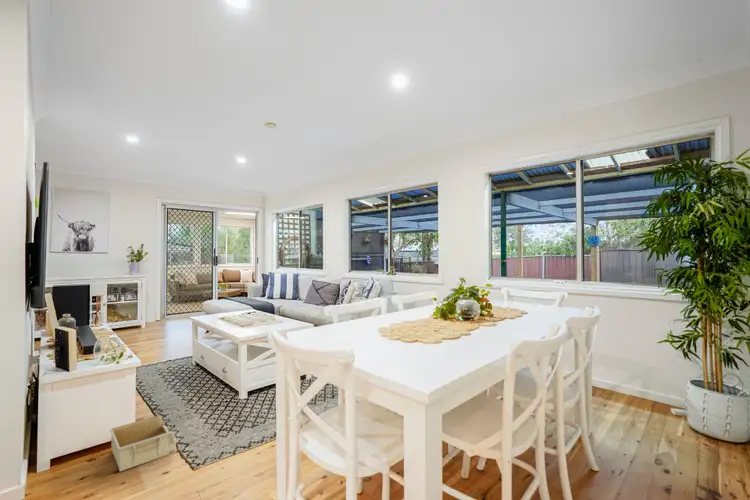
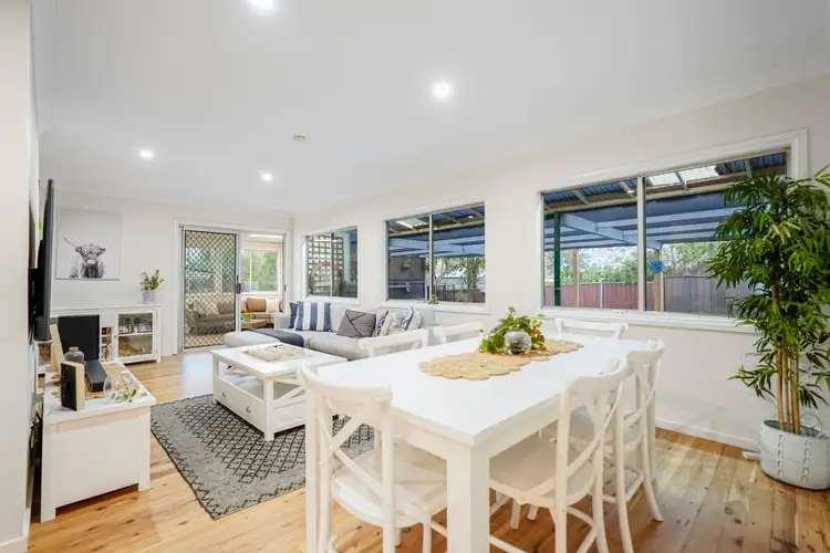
- storage bin (143, 440)
